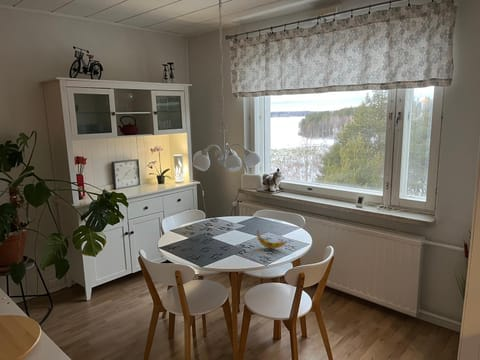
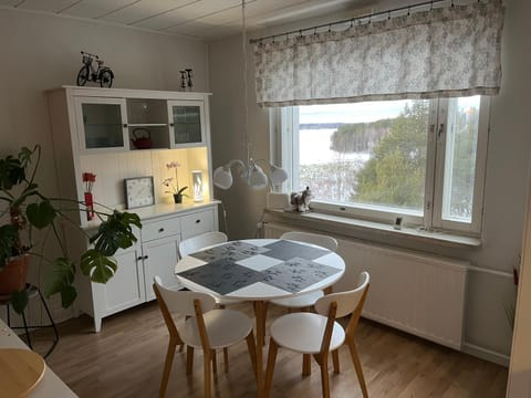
- banana (271, 242)
